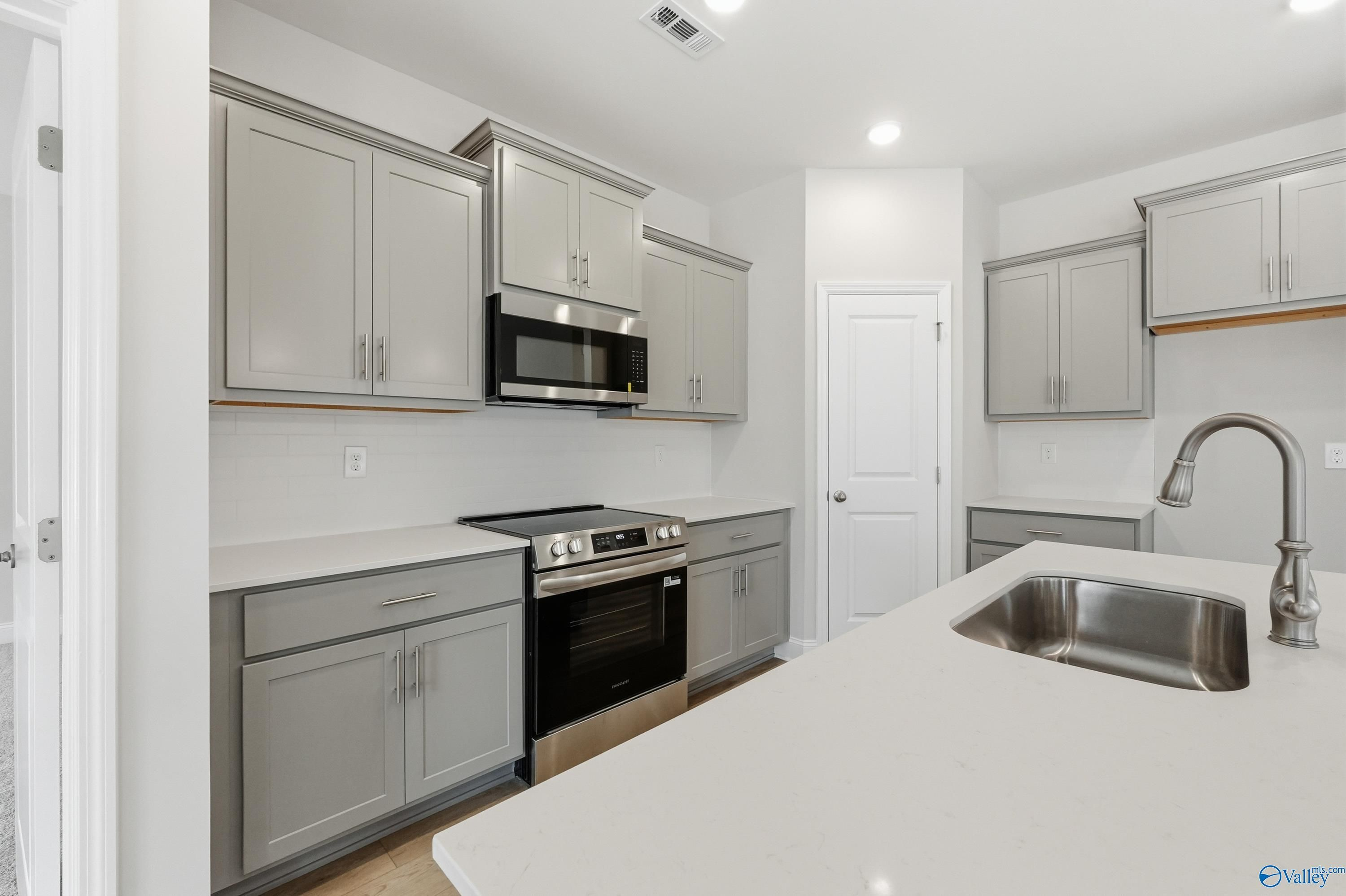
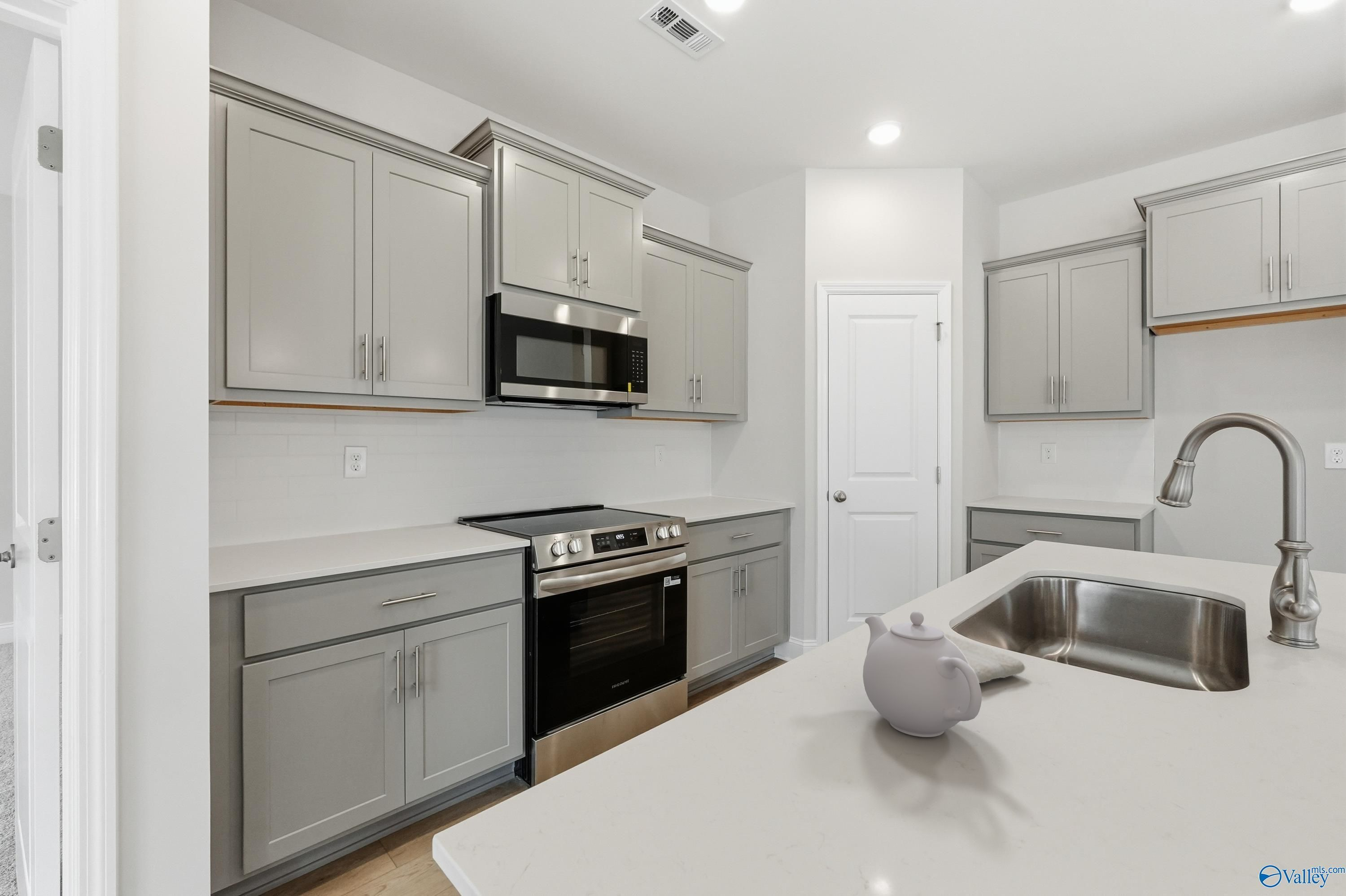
+ teapot (916, 668)
+ washcloth (959, 648)
